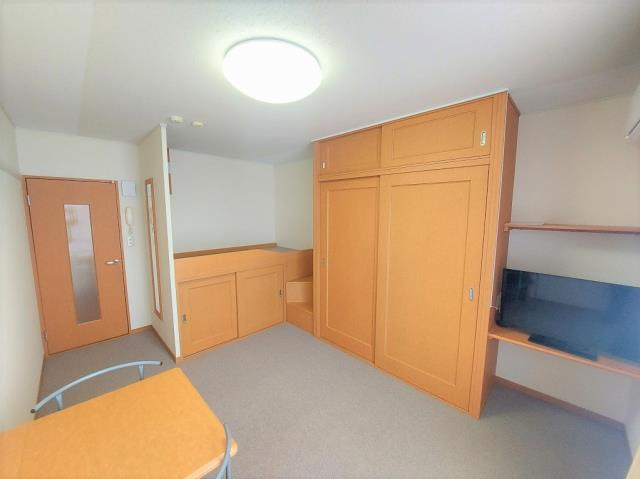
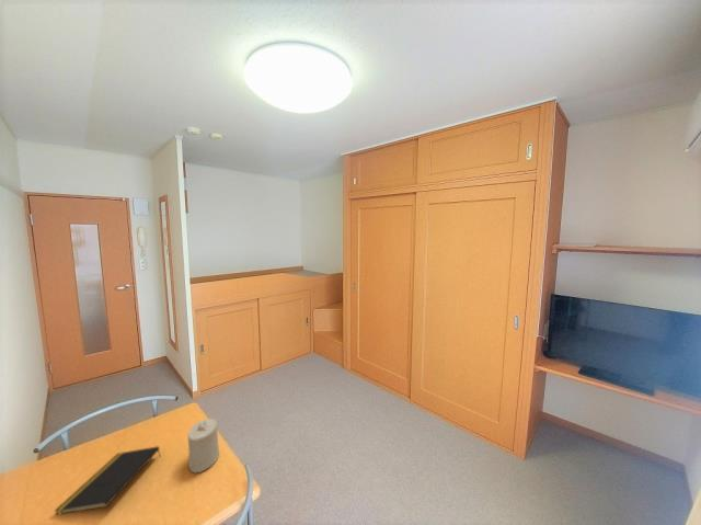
+ notepad (113, 477)
+ candle (203, 441)
